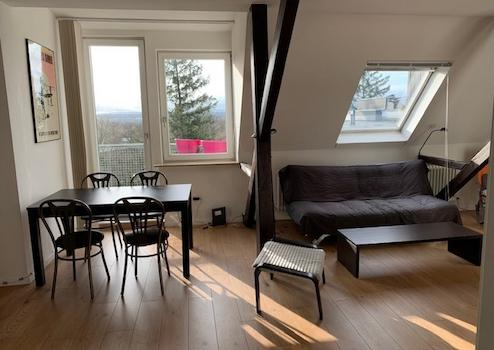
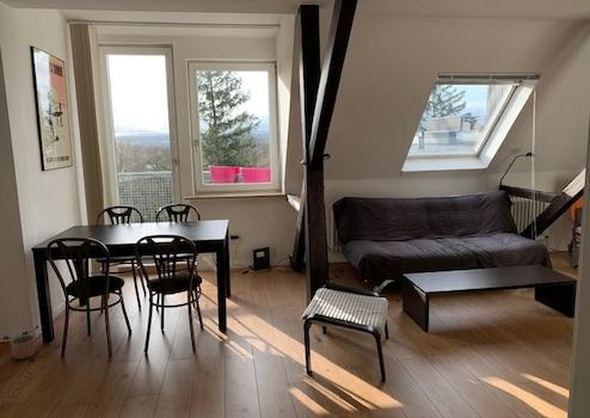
+ planter (23, 348)
